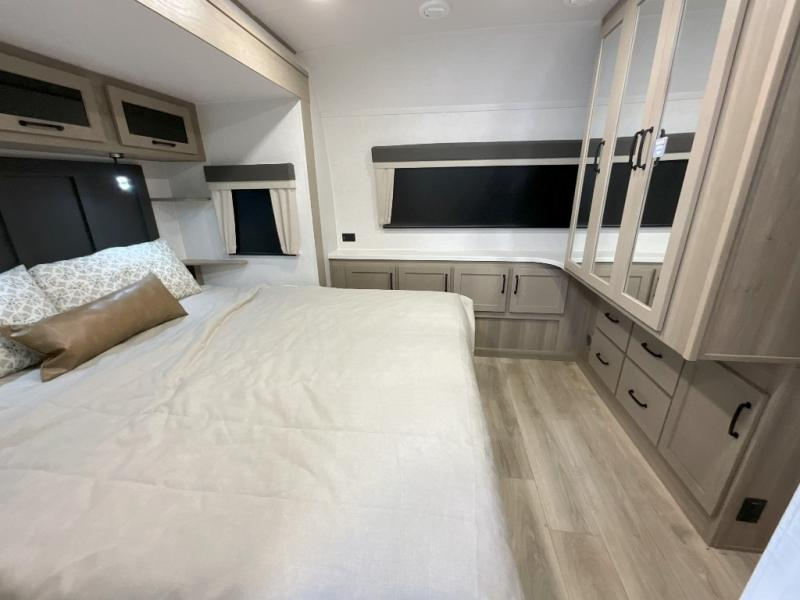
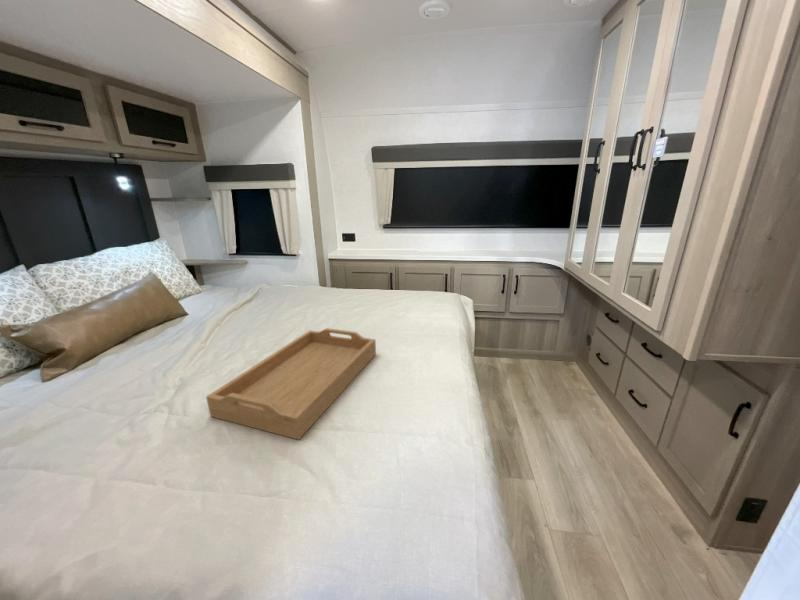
+ serving tray (305, 369)
